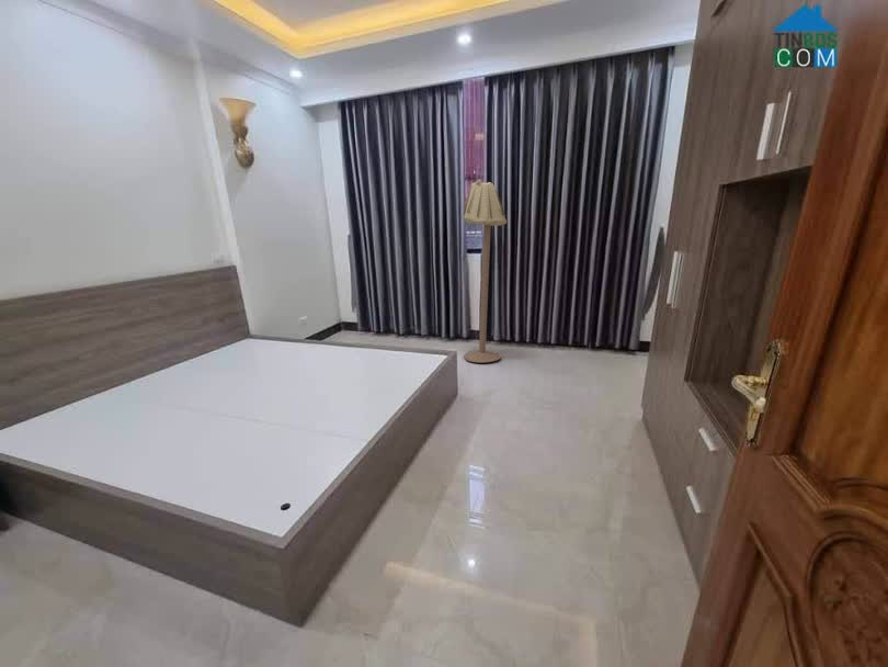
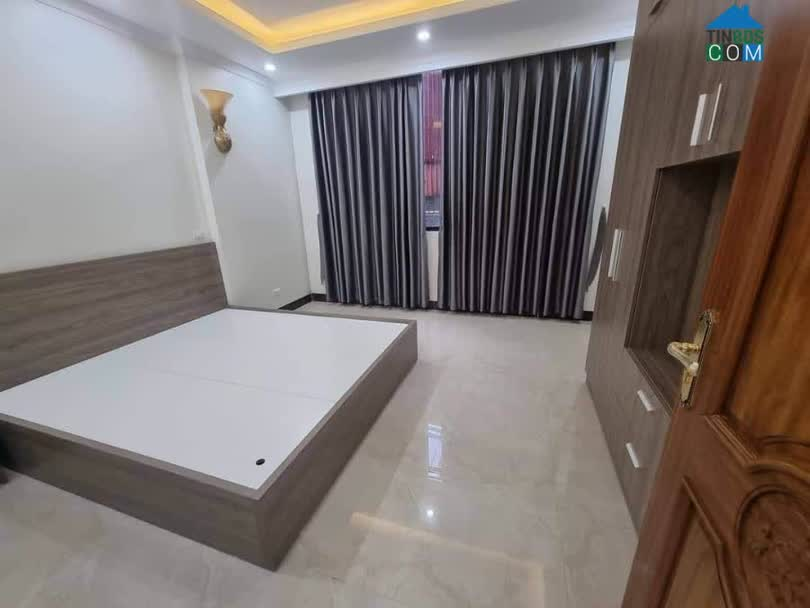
- floor lamp (485, 272)
